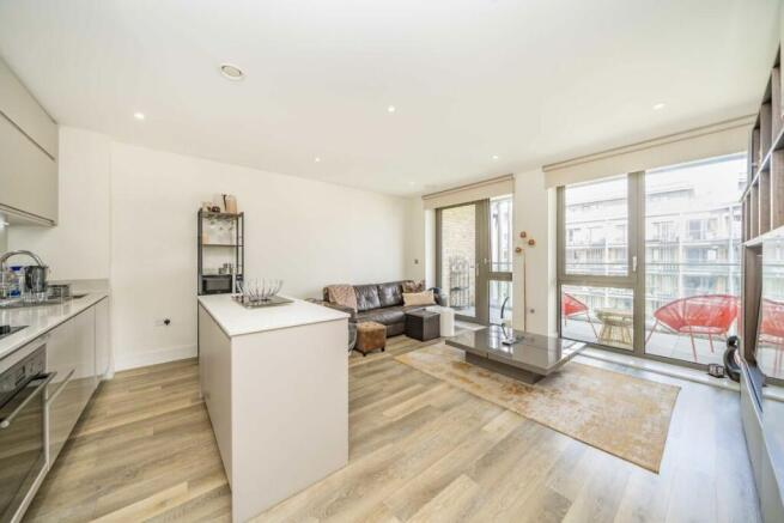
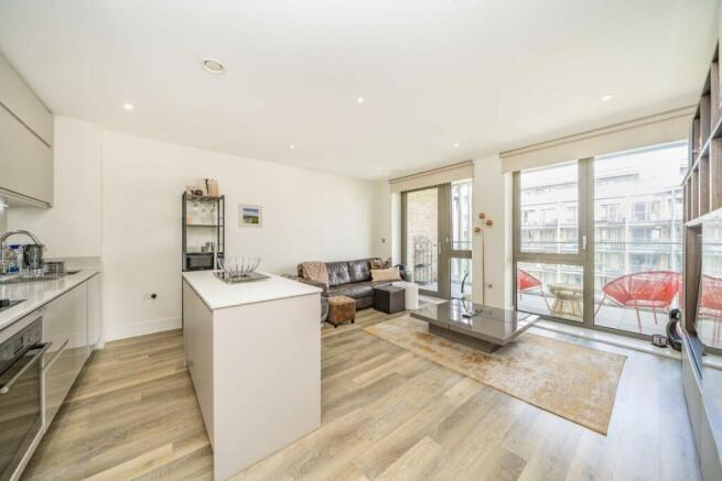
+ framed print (250, 216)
